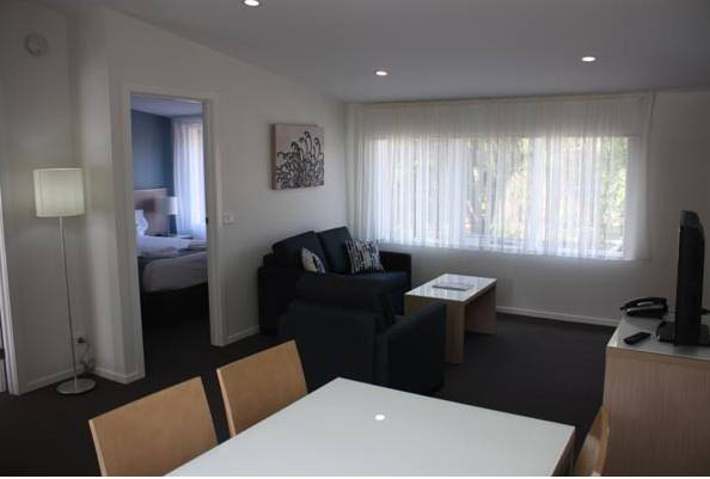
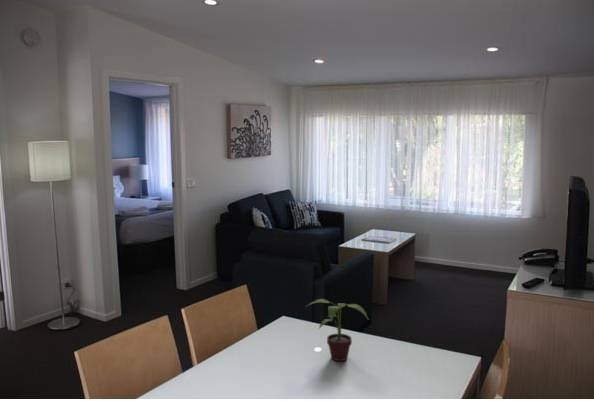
+ potted plant (337, 329)
